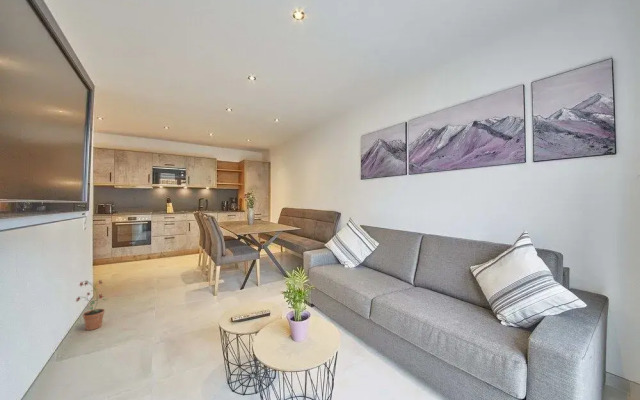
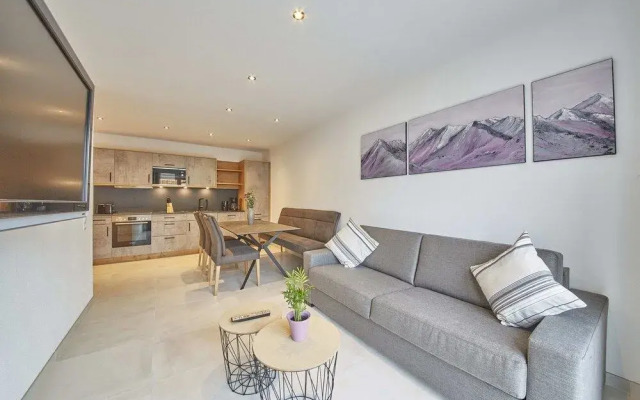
- potted plant (93, 303)
